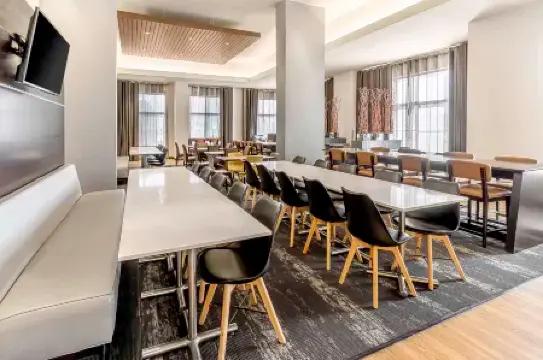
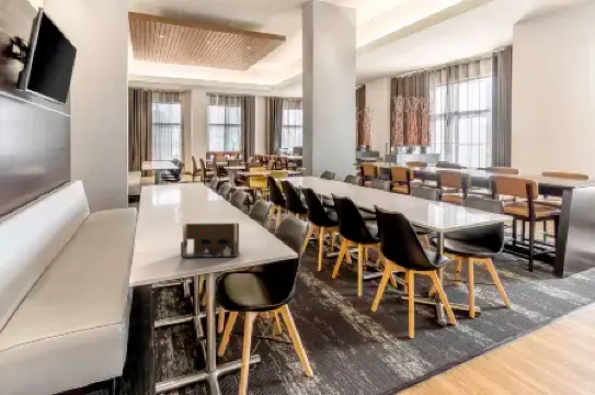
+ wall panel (210, 239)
